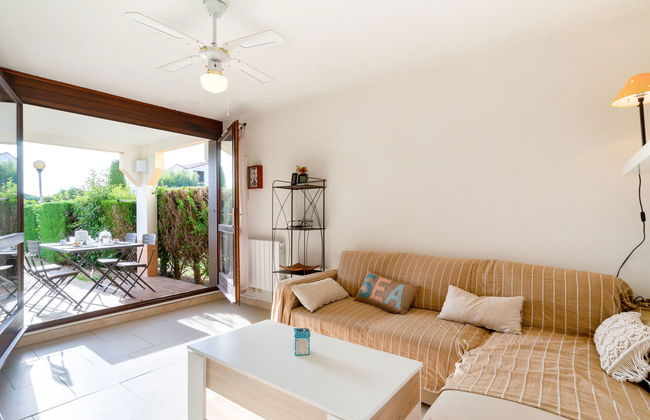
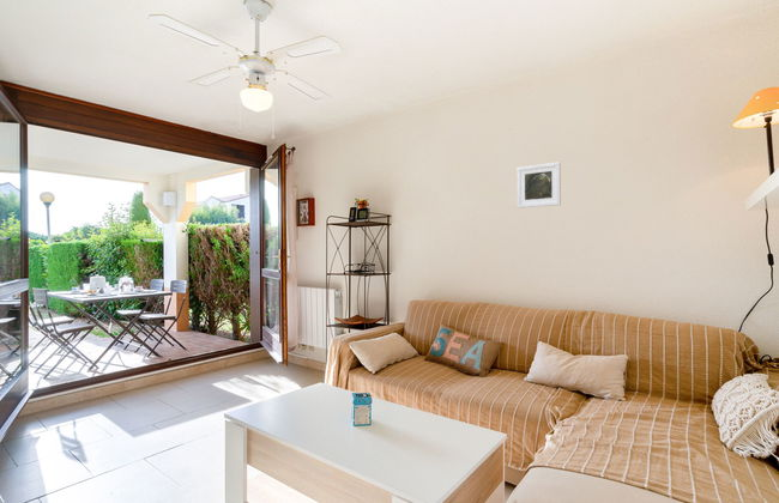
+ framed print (538, 186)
